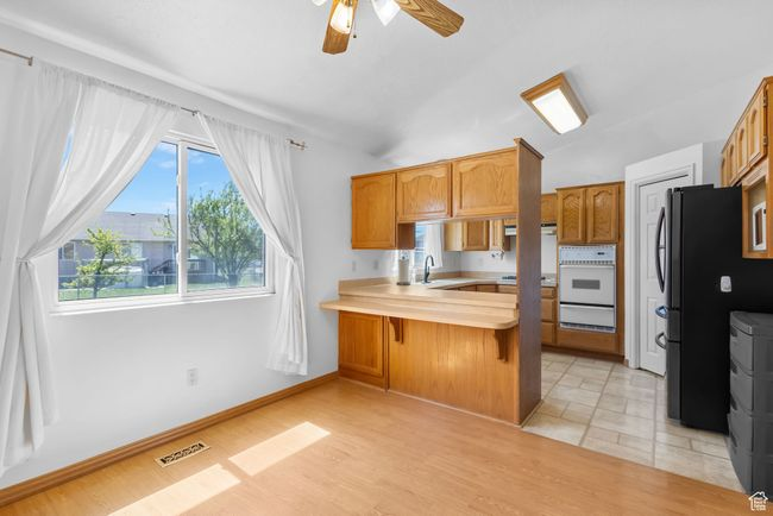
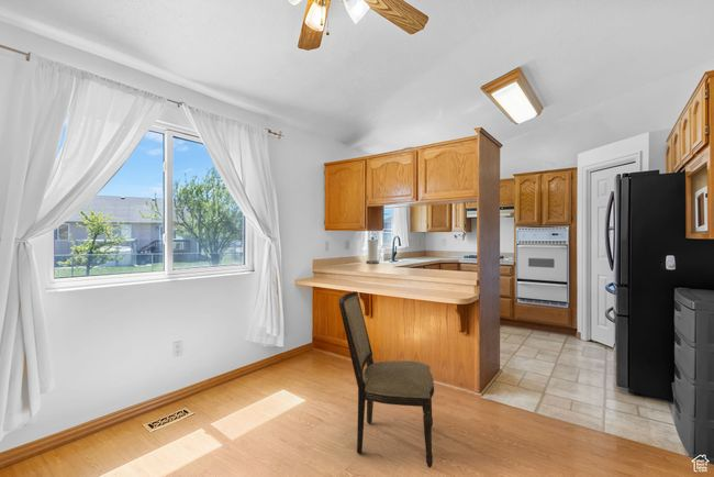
+ dining chair (389, 368)
